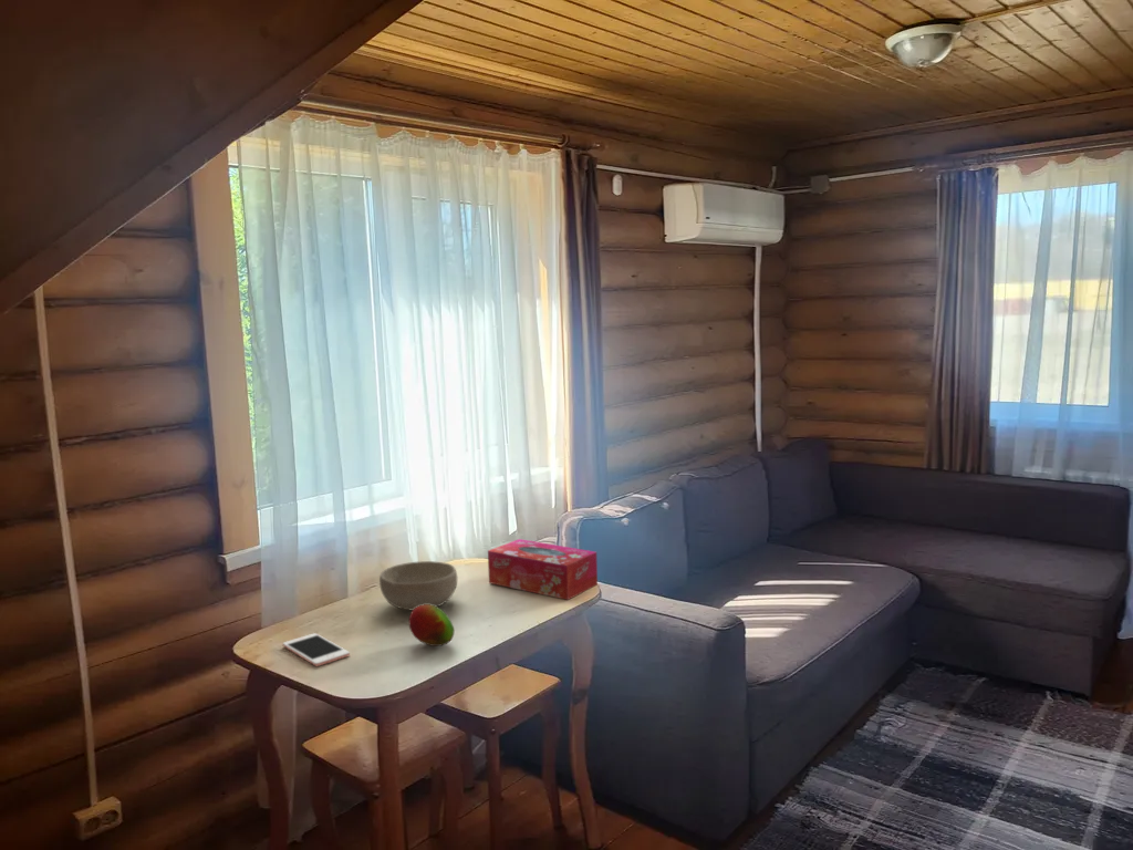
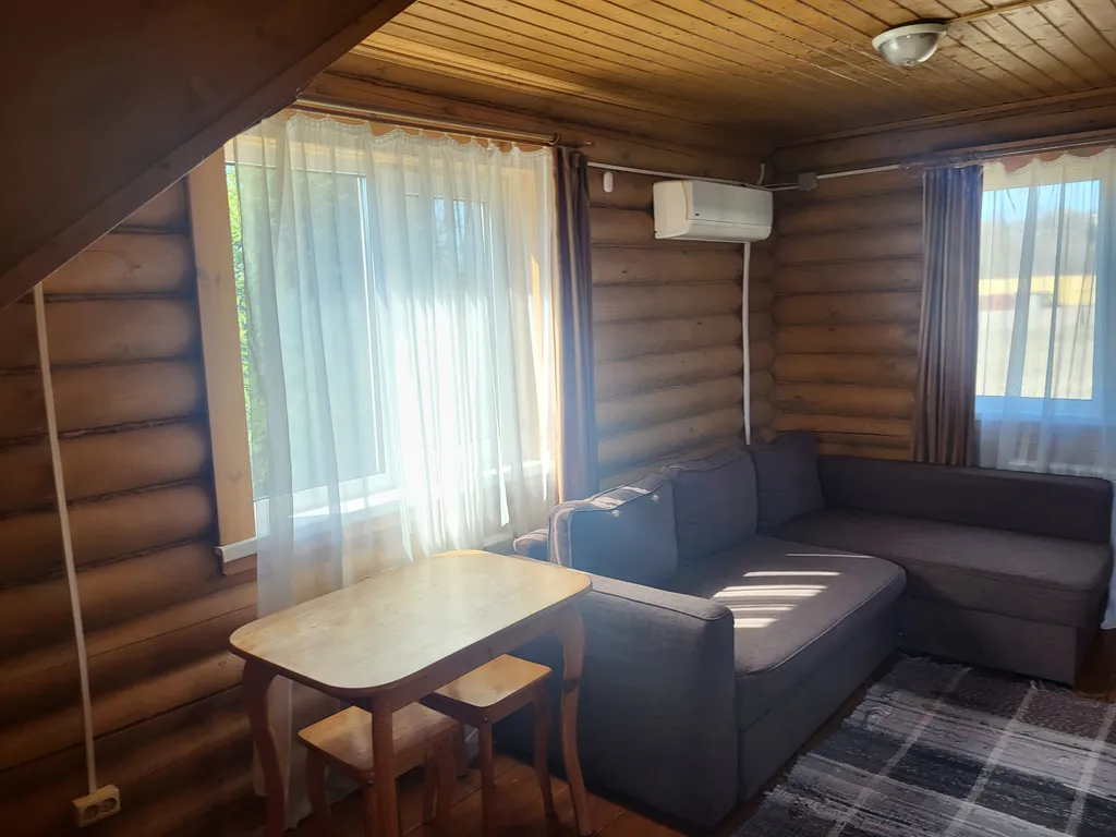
- fruit (432, 624)
- bowl (418, 588)
- tissue box (542, 567)
- cell phone (315, 649)
